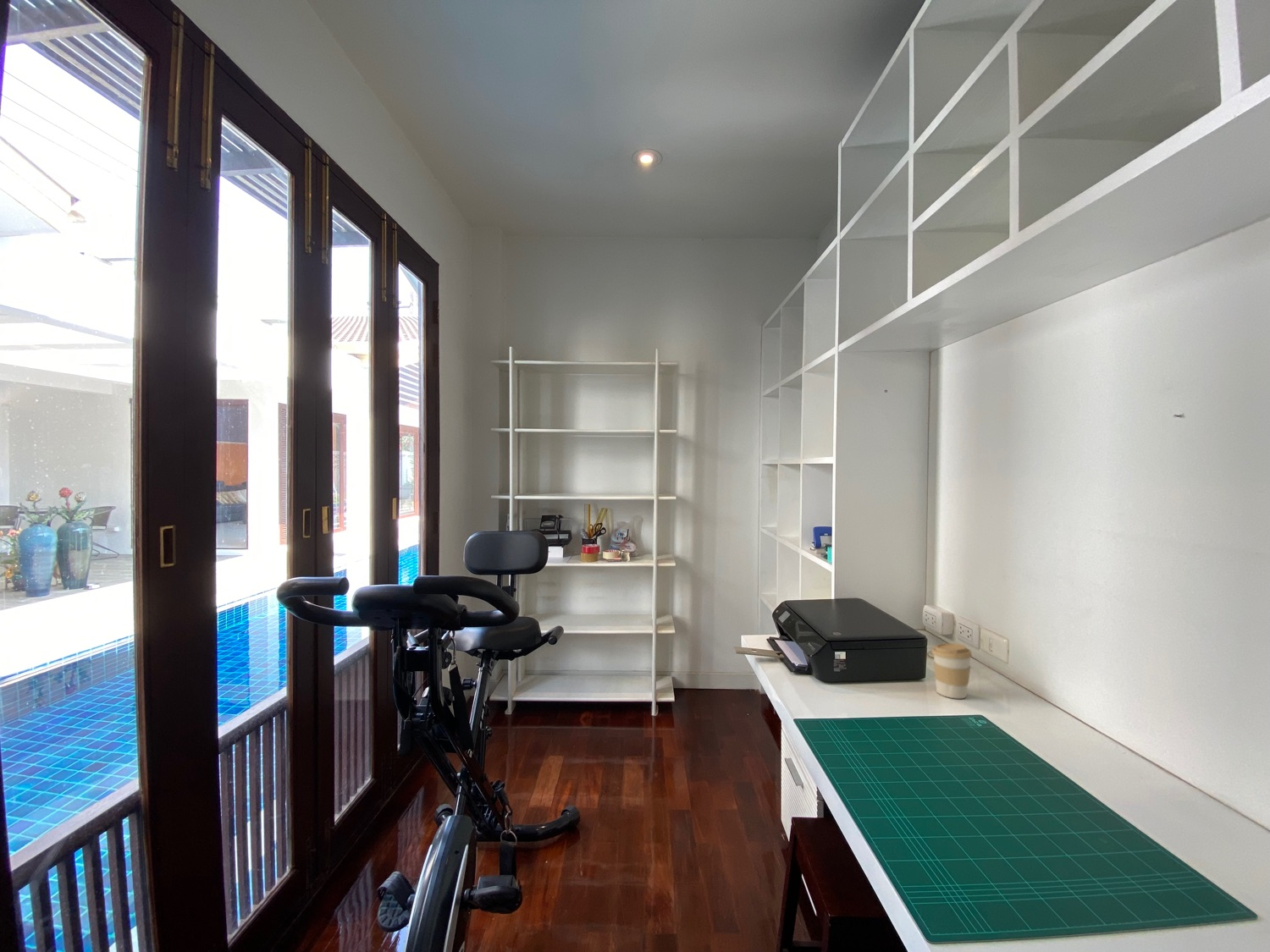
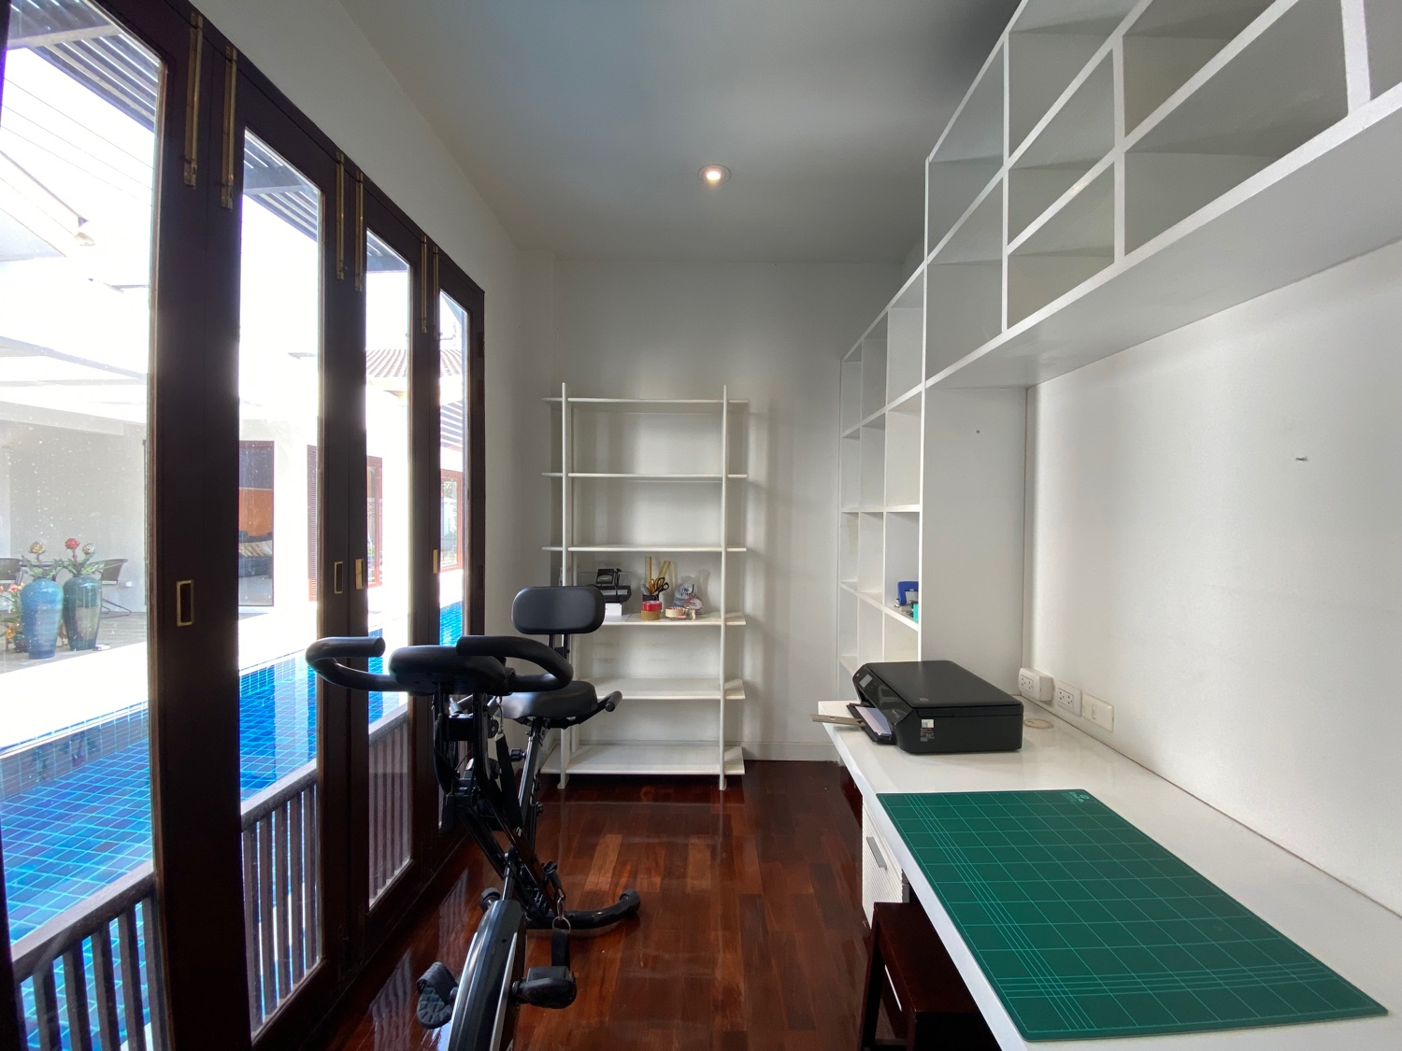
- coffee cup (951, 669)
